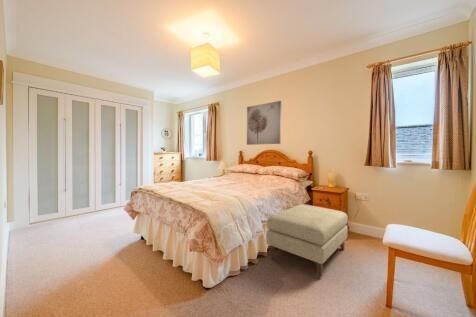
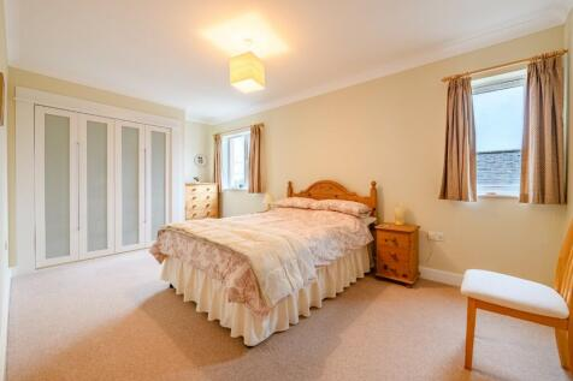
- wall art (262, 124)
- ottoman (308, 232)
